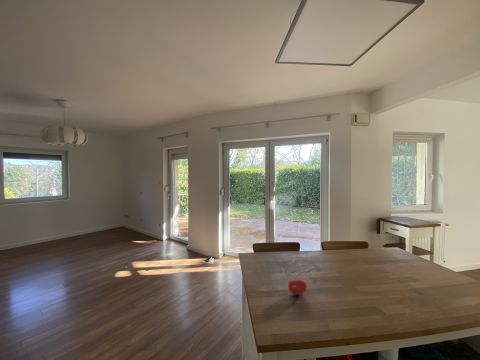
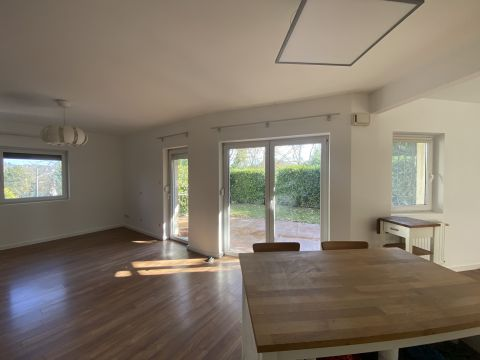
- fruit (297, 286)
